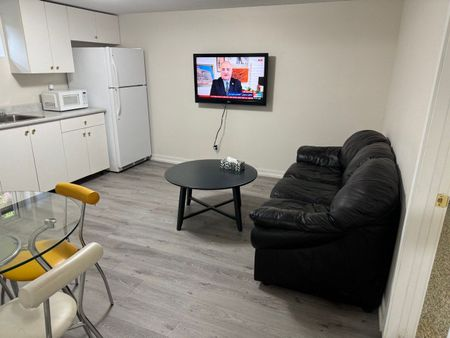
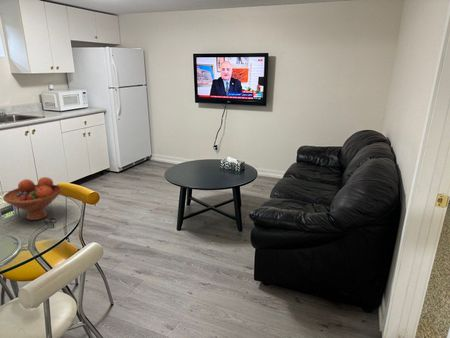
+ fruit bowl (34, 199)
